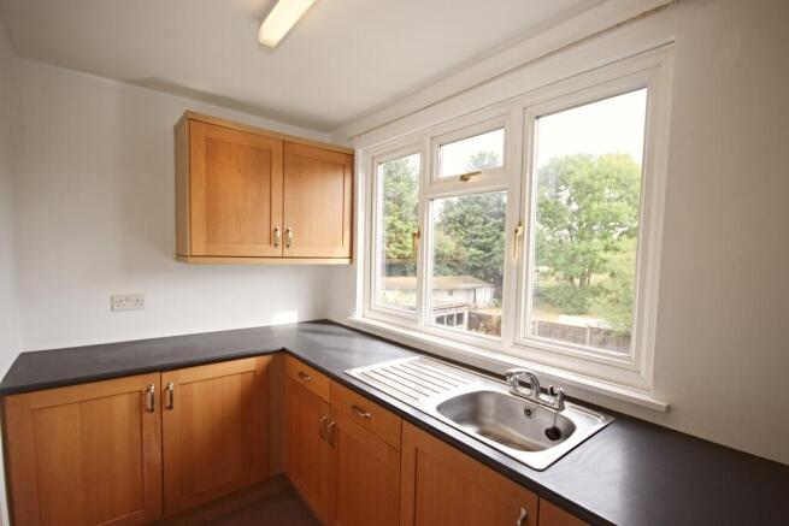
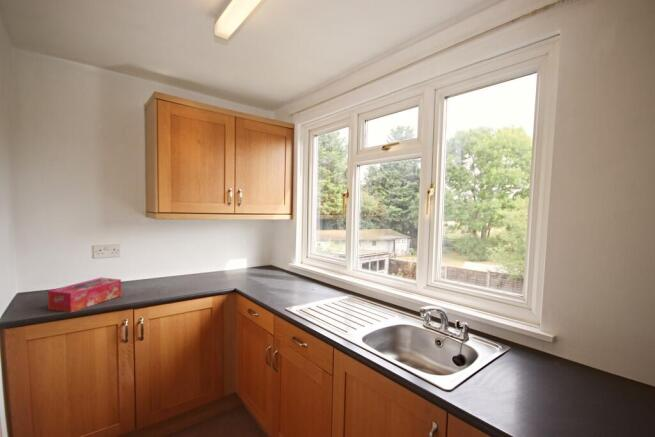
+ tissue box (87, 293)
